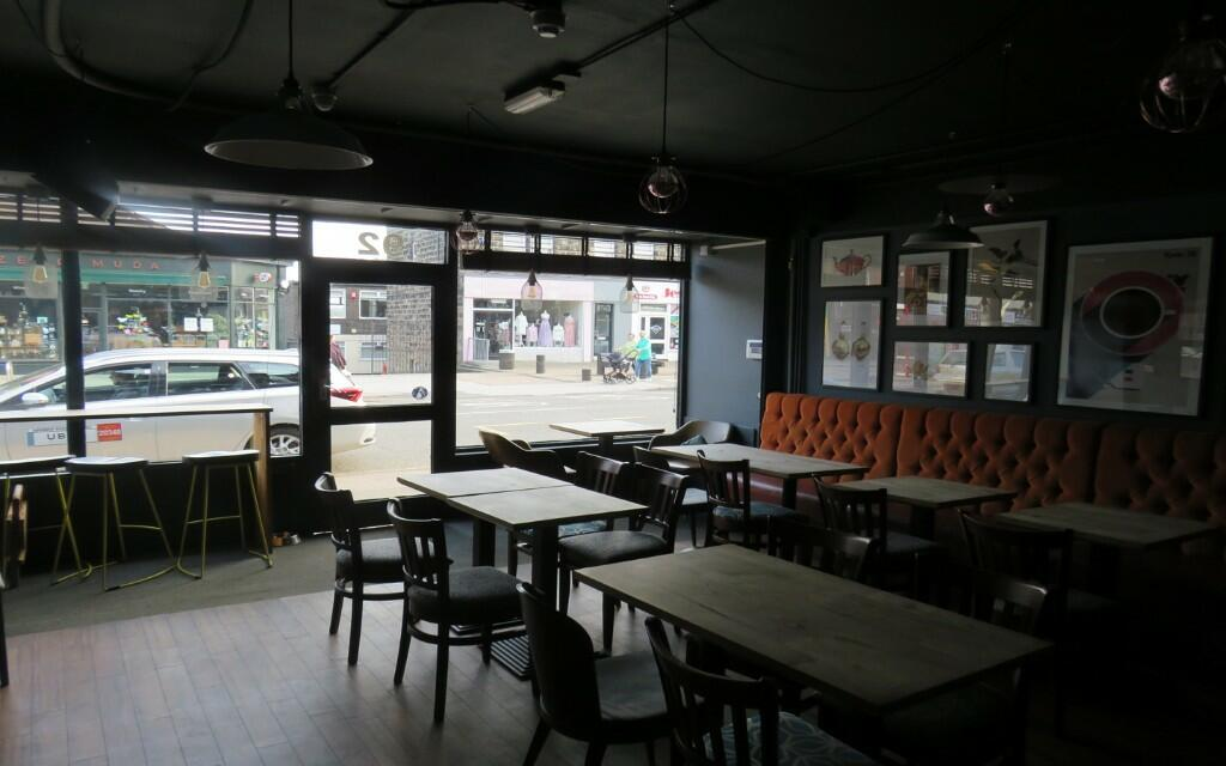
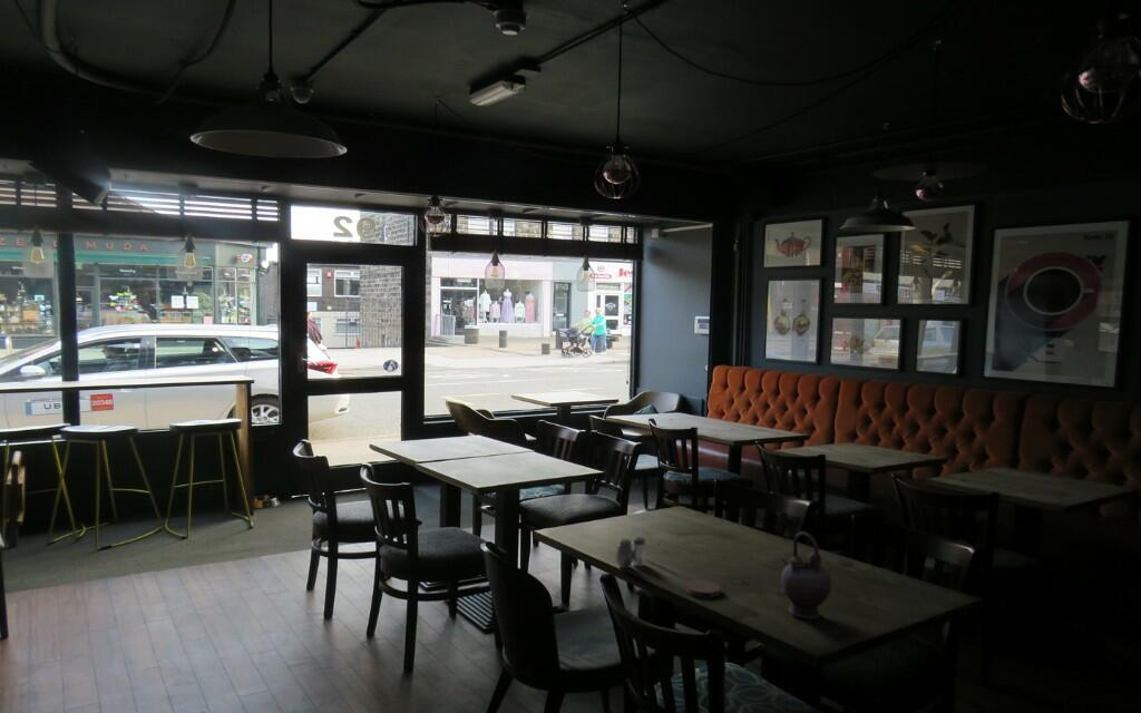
+ teapot (802, 572)
+ salt and pepper shaker (631, 551)
+ coaster (702, 588)
